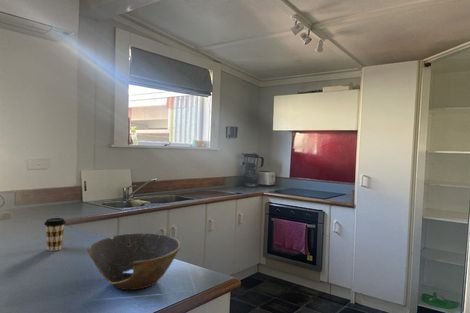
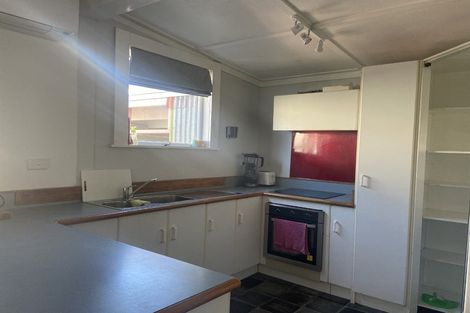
- bowl (139, 261)
- coffee cup (54, 234)
